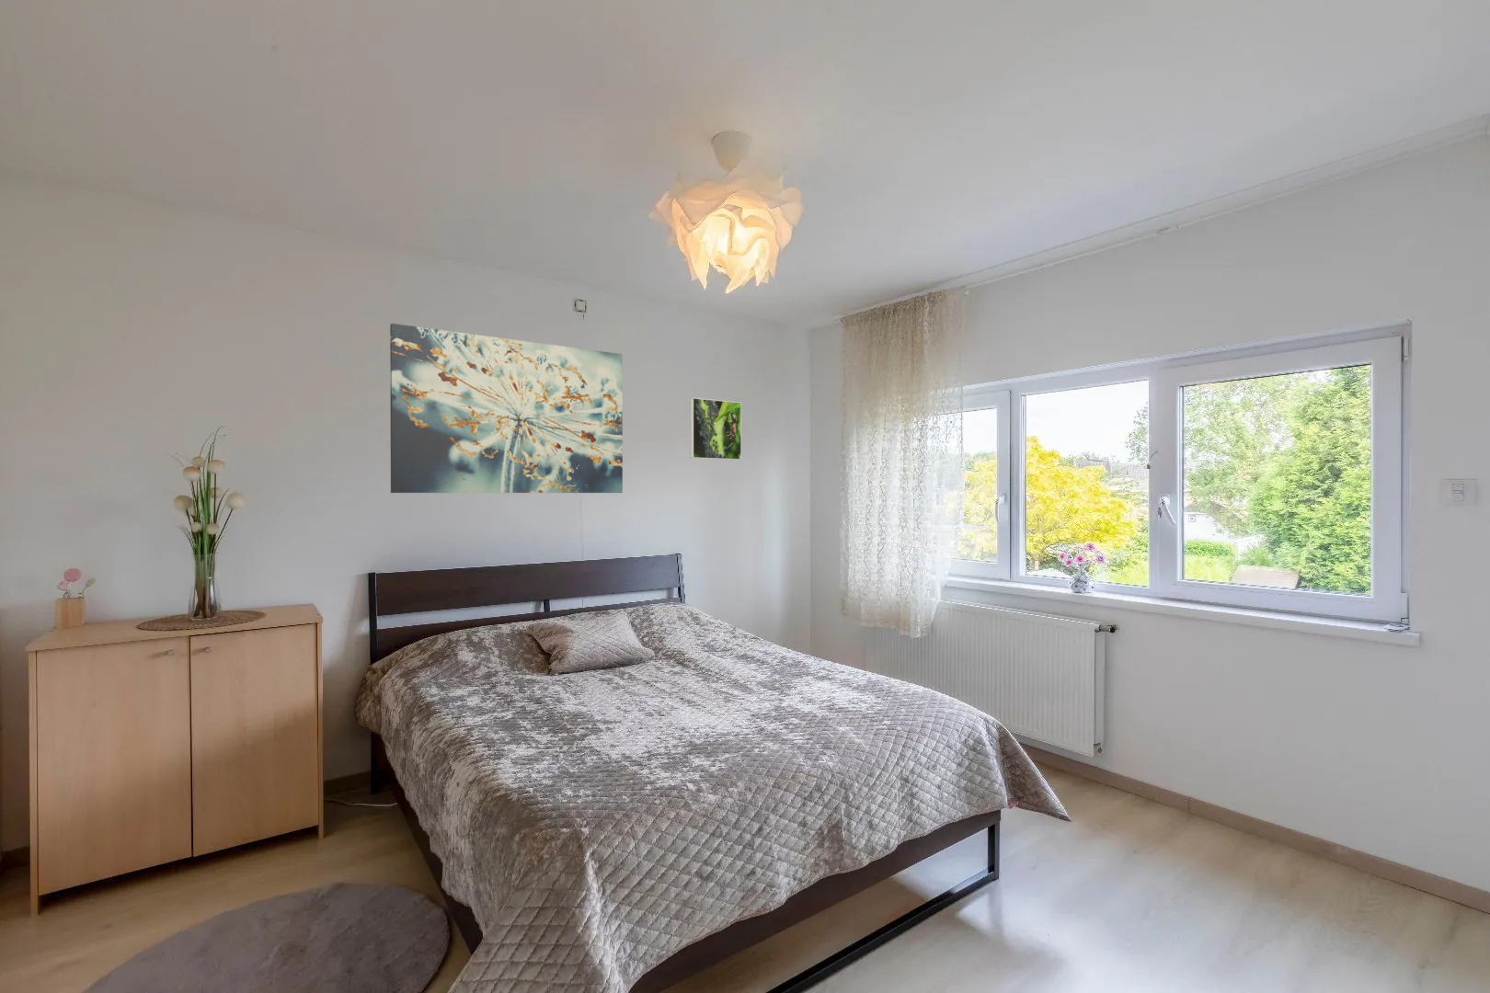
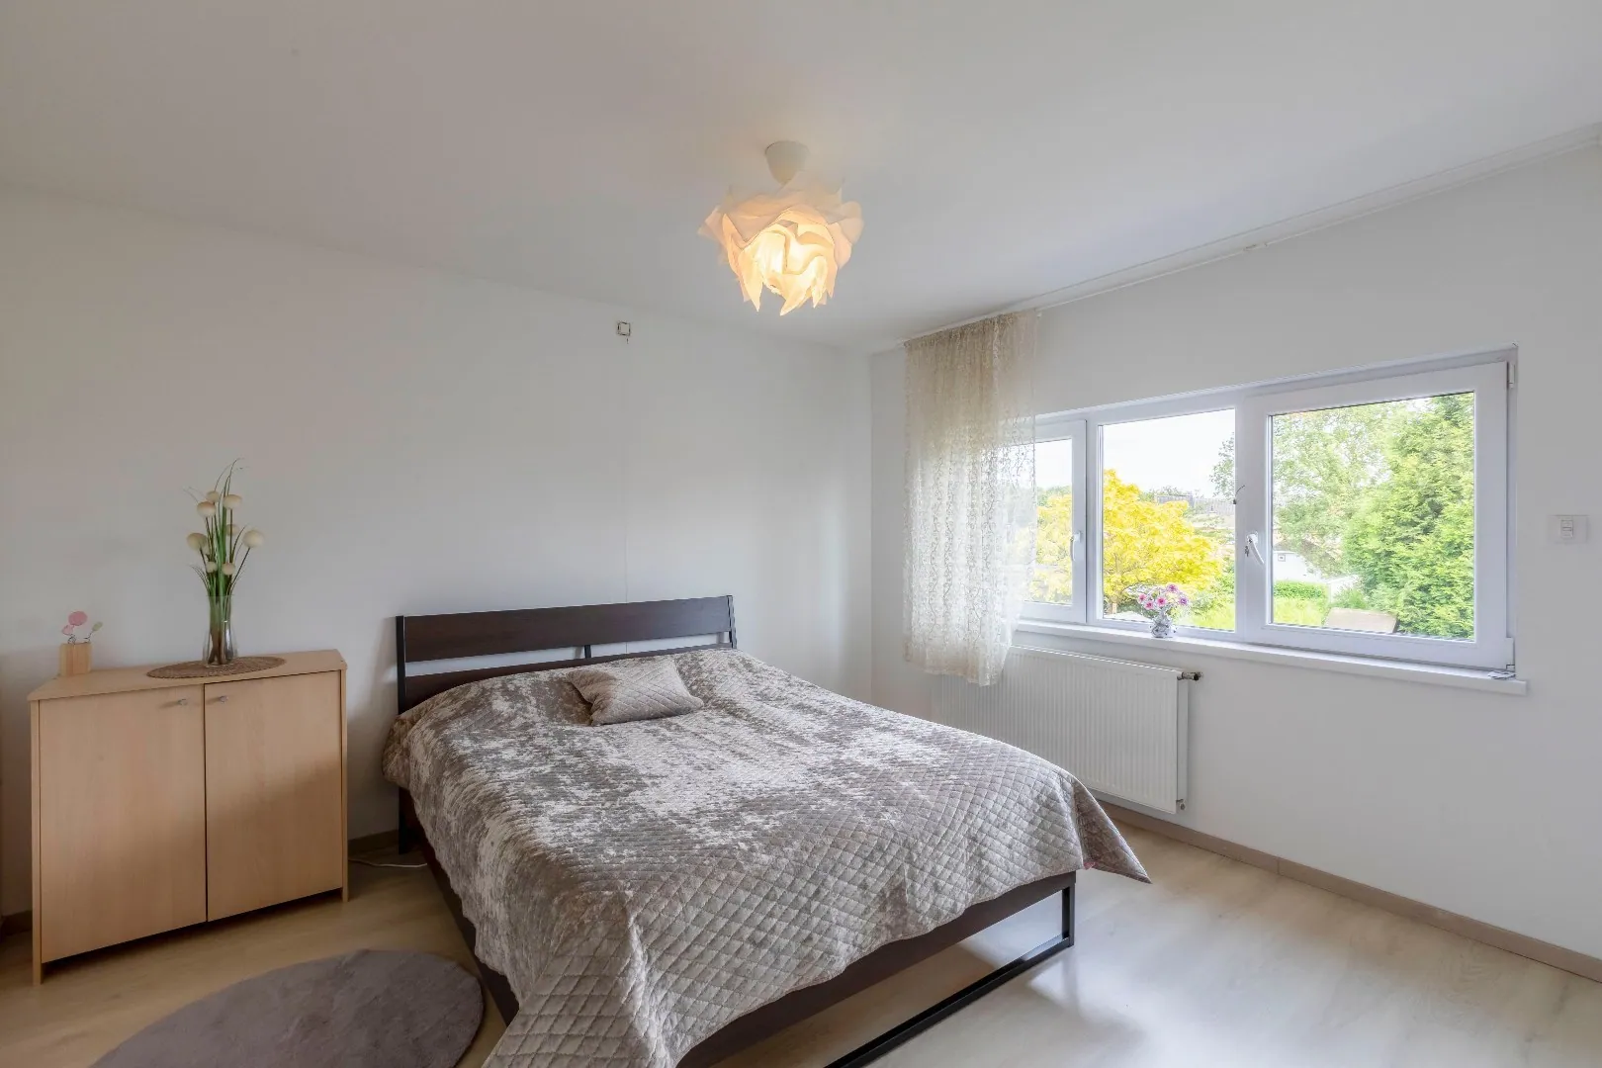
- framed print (715, 429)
- wall art (517, 417)
